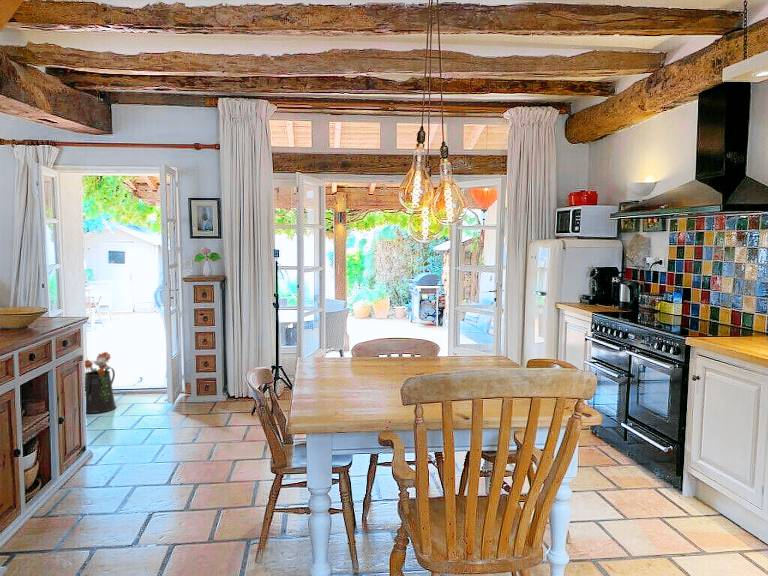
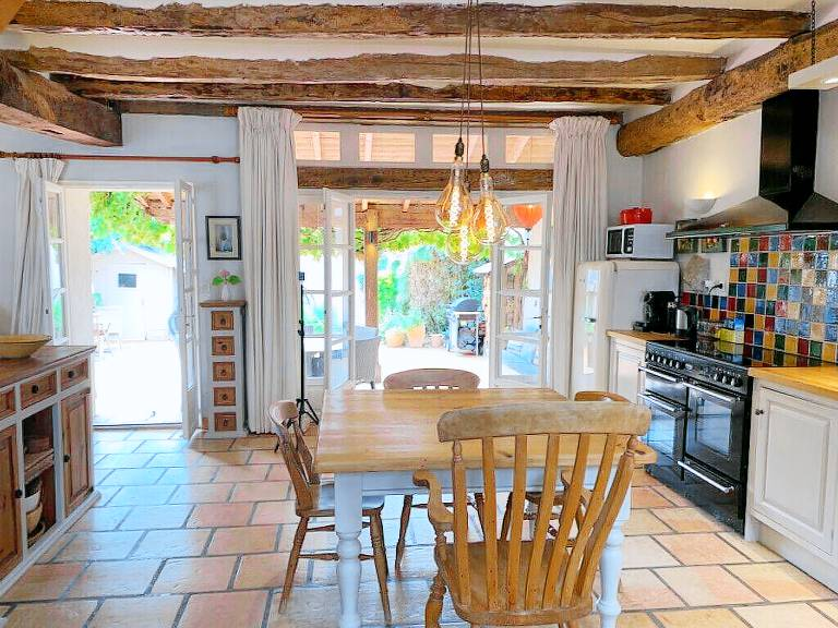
- watering can (97, 381)
